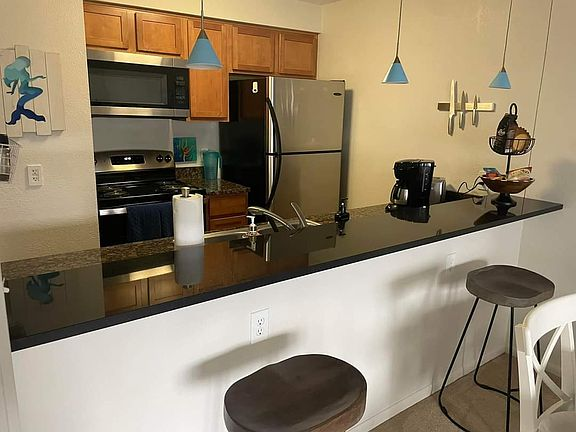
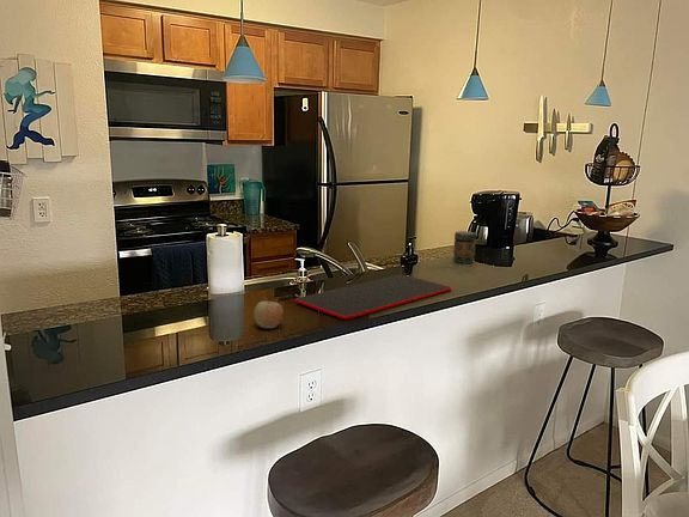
+ fruit (268, 311)
+ jar (464, 247)
+ cutting board (377, 294)
